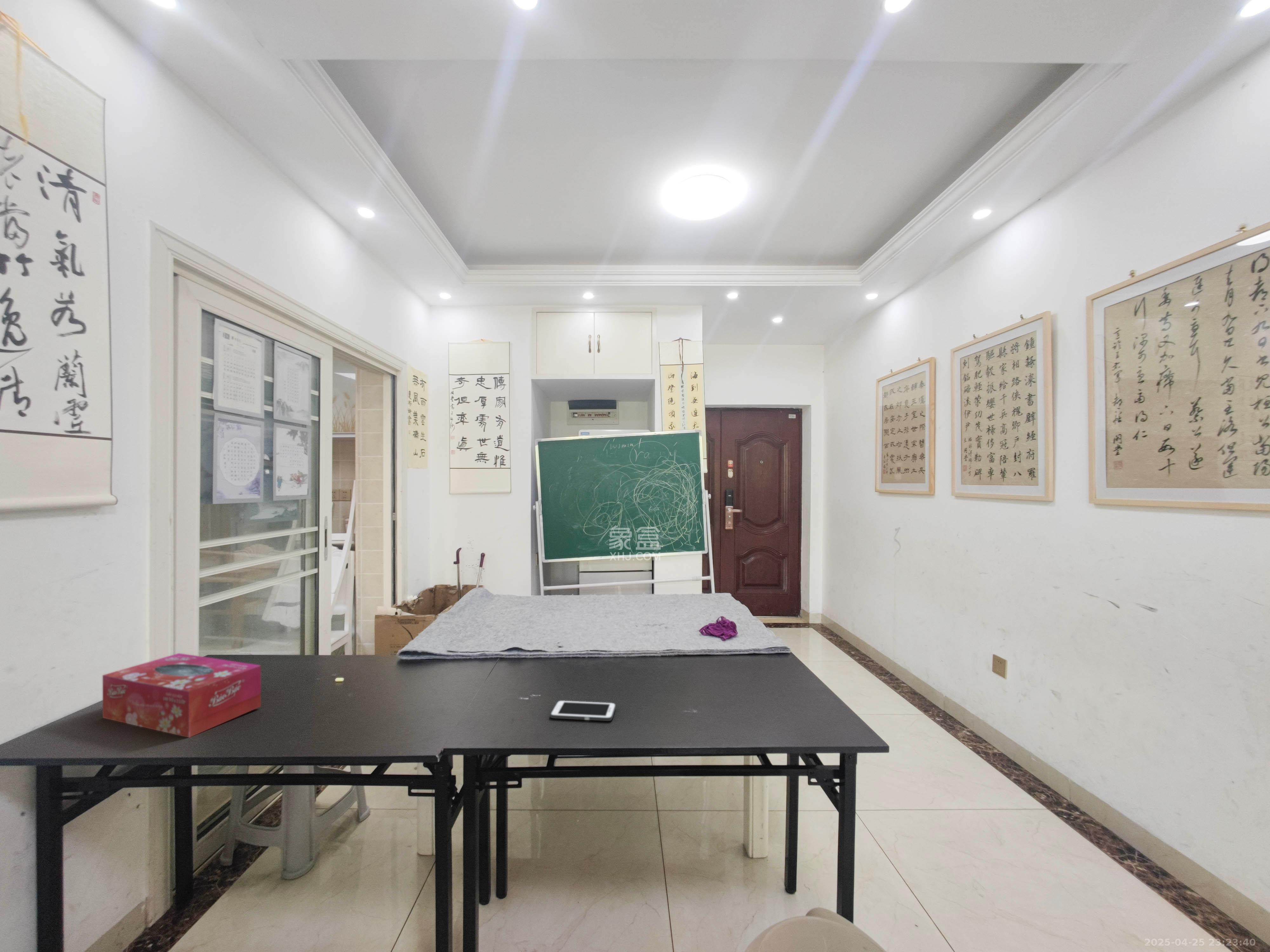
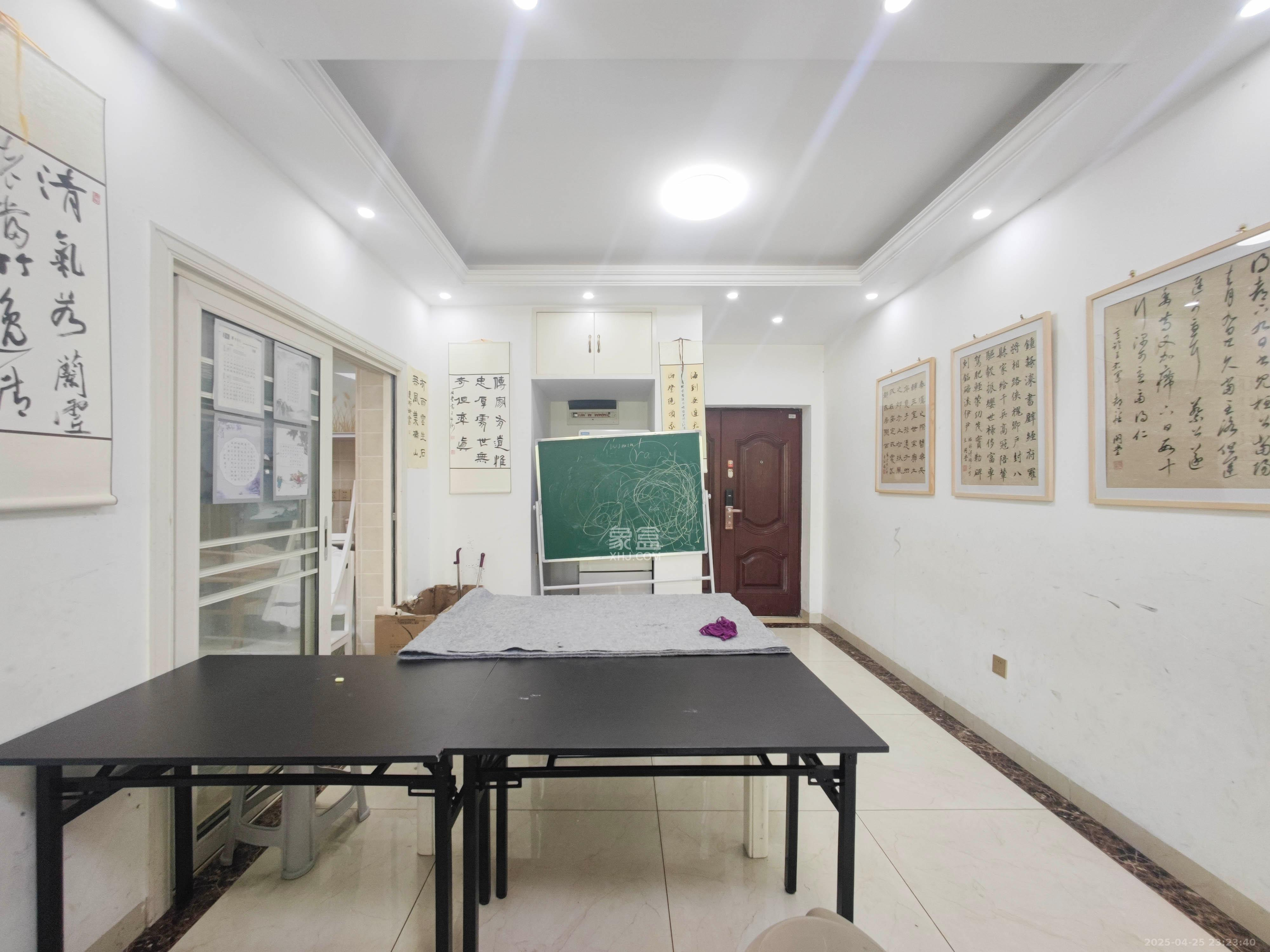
- tissue box (184, 691)
- cell phone (584, 711)
